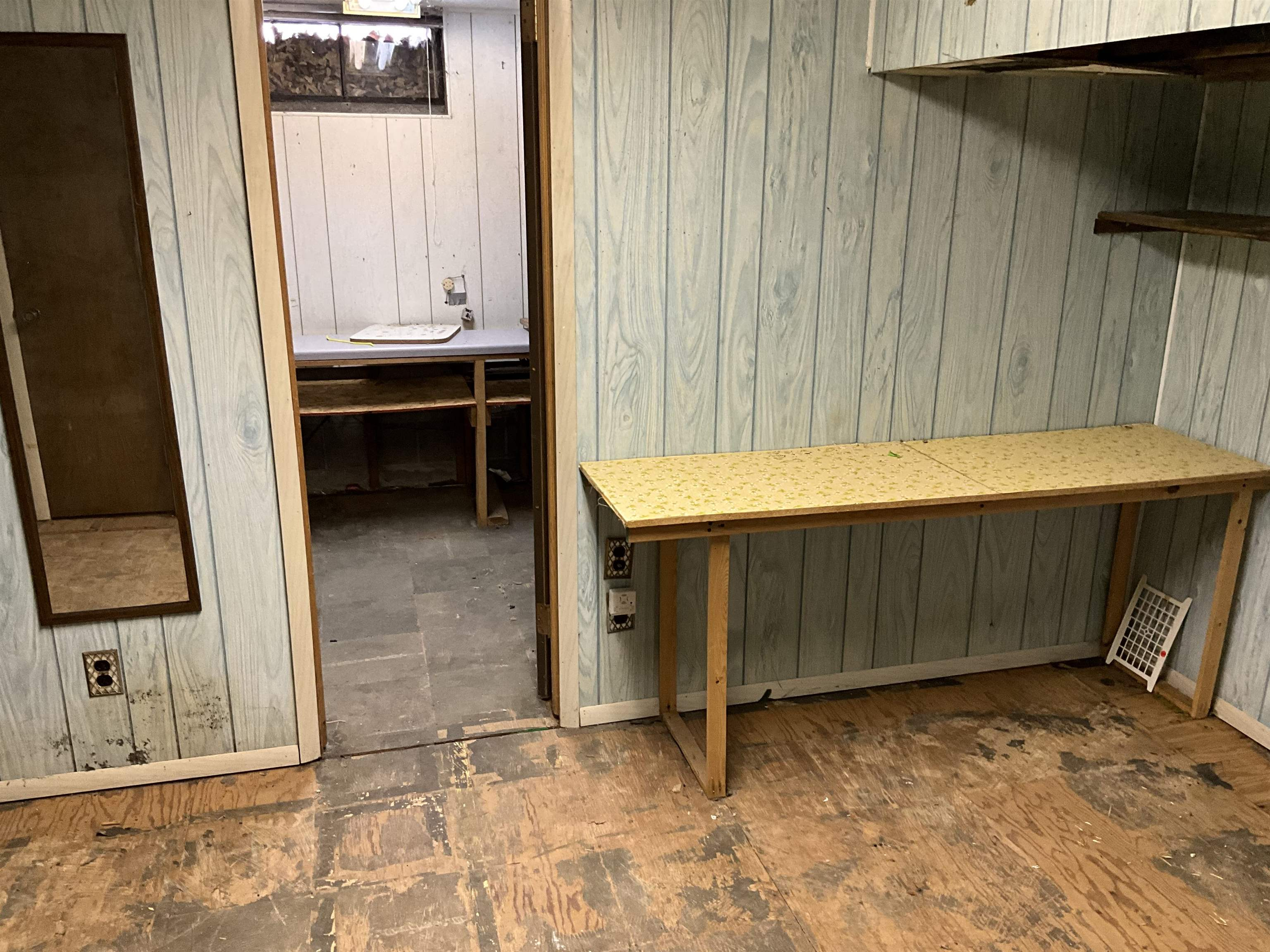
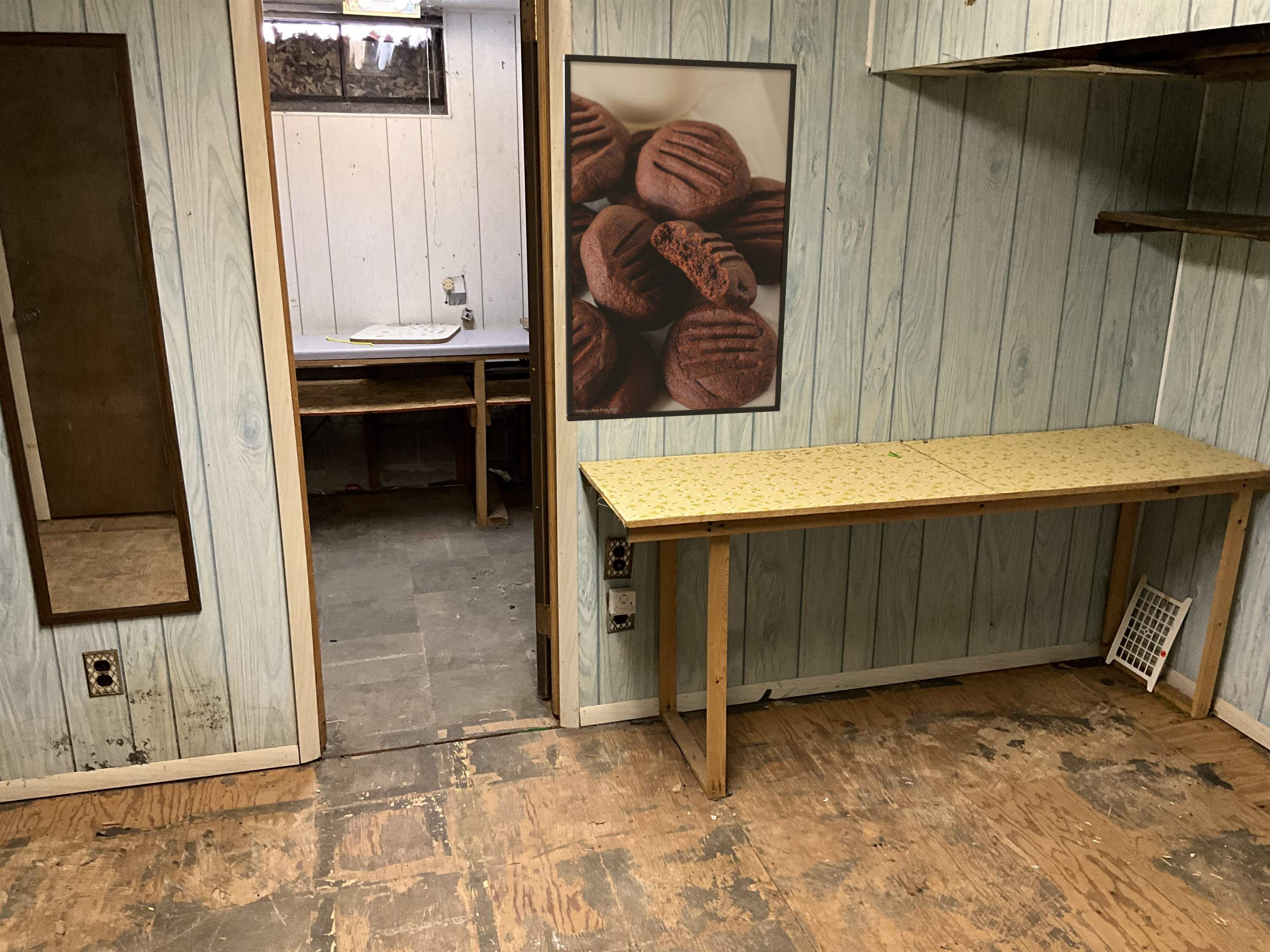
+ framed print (679, 246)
